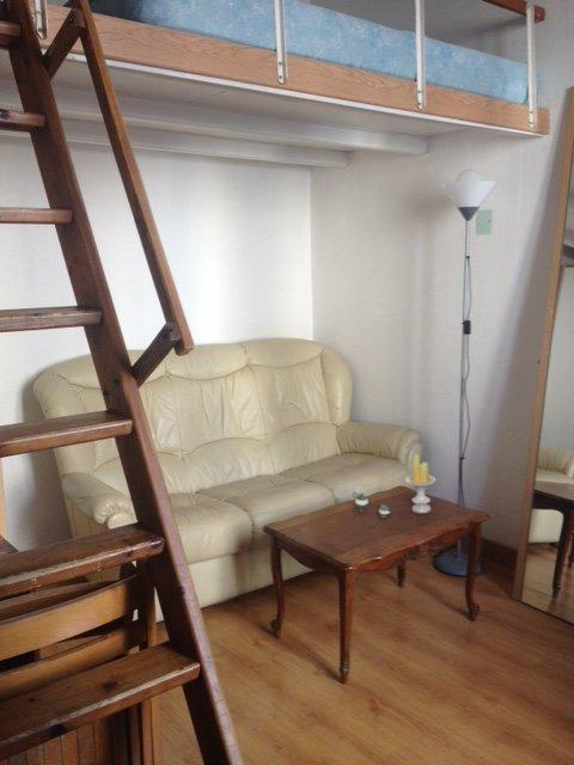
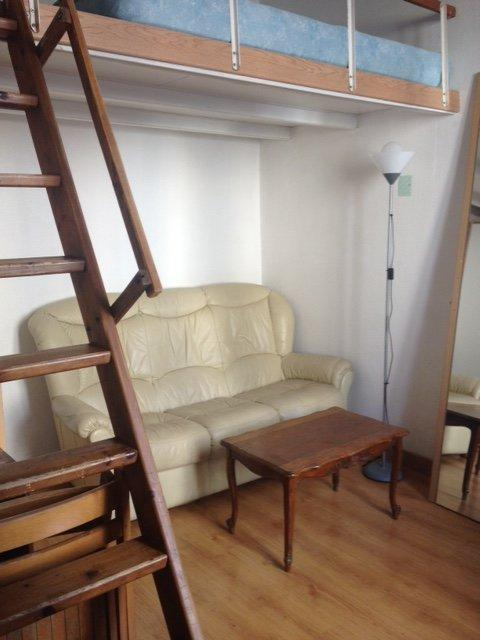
- teapot (367, 502)
- candle (420, 482)
